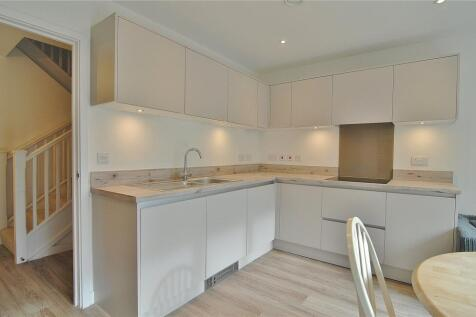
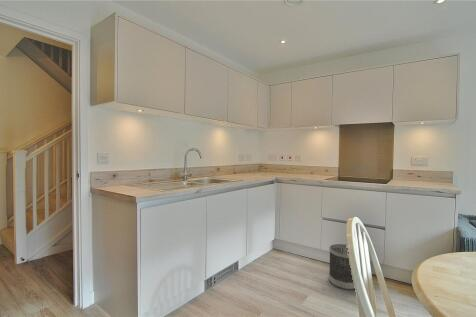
+ wastebasket (344, 265)
